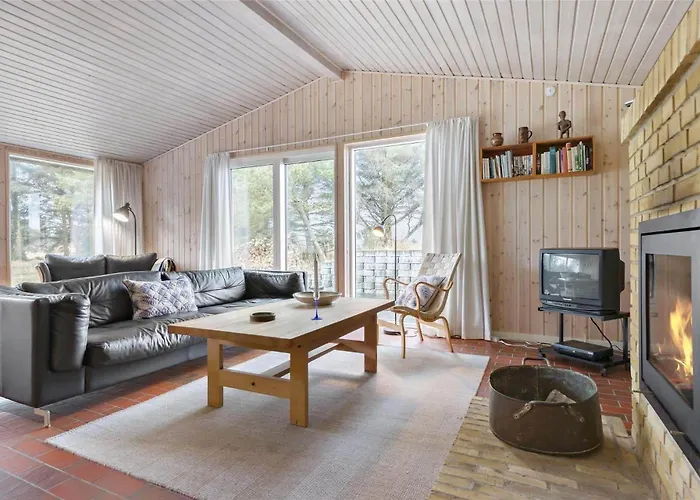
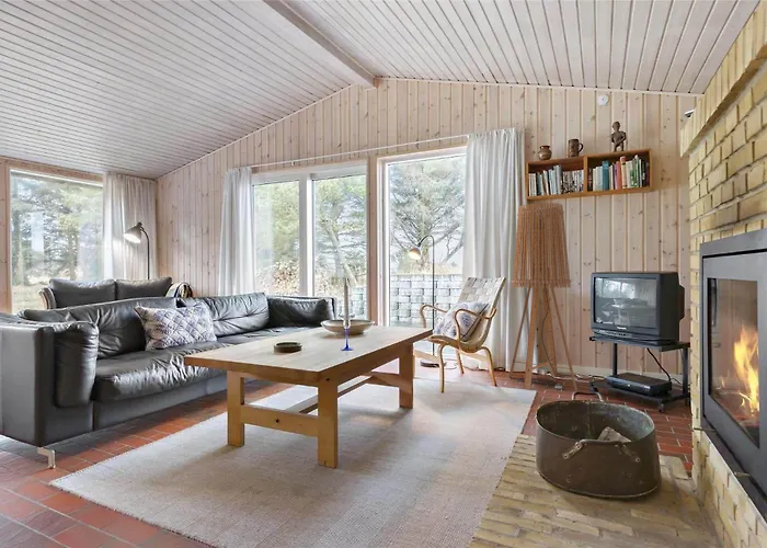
+ floor lamp (542, 294)
